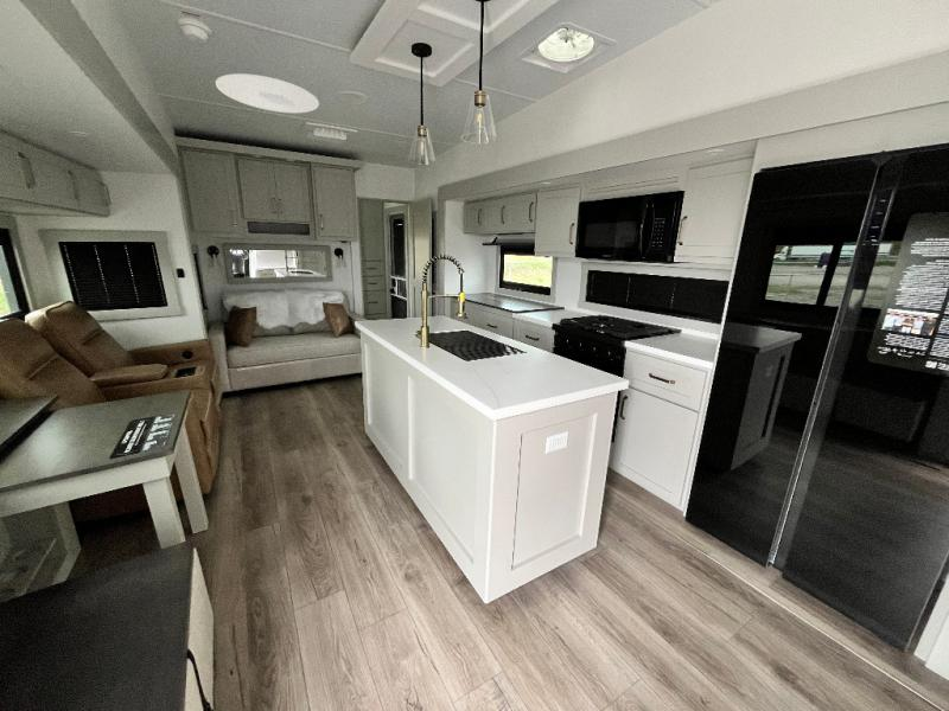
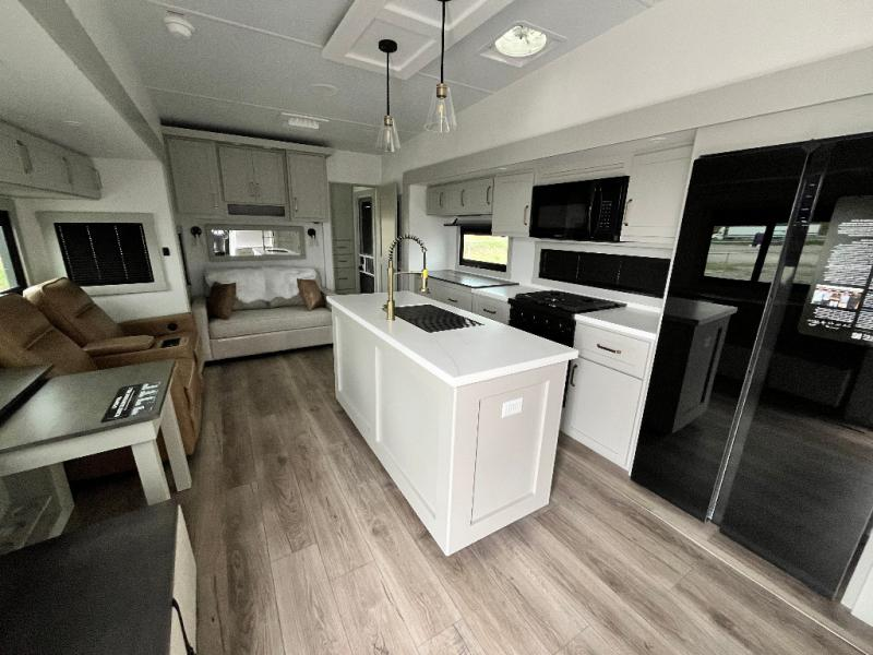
- ceiling light (269, 90)
